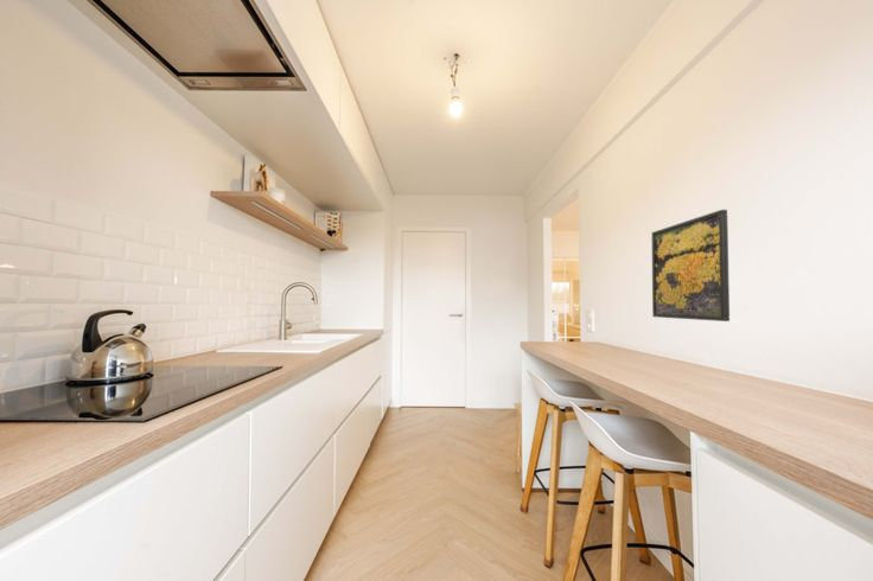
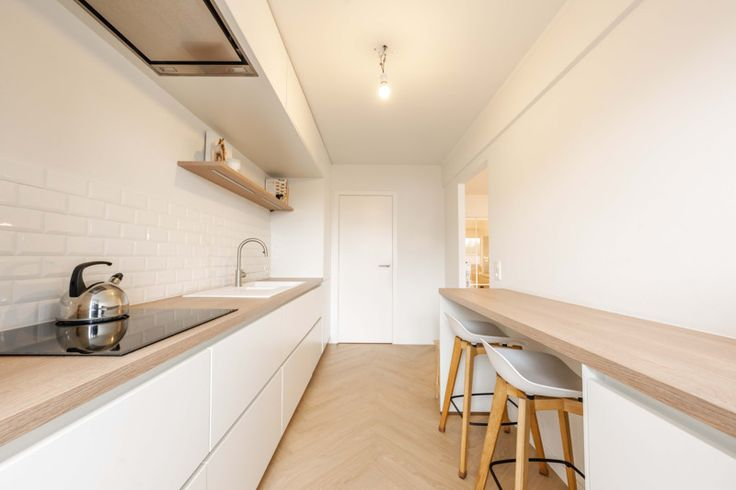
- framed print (684, 270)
